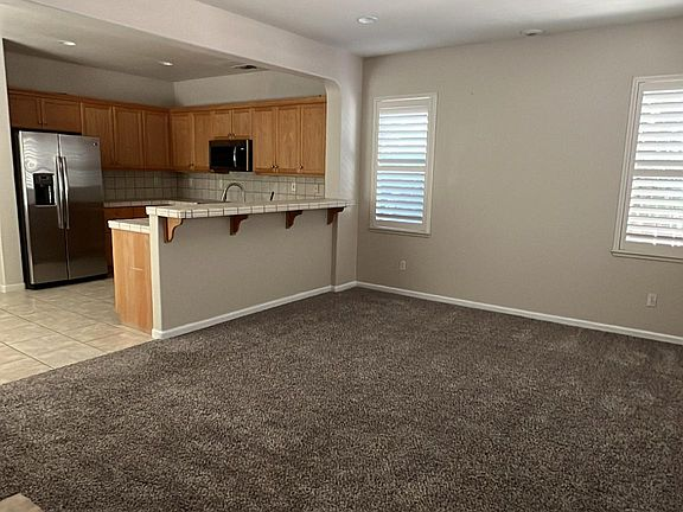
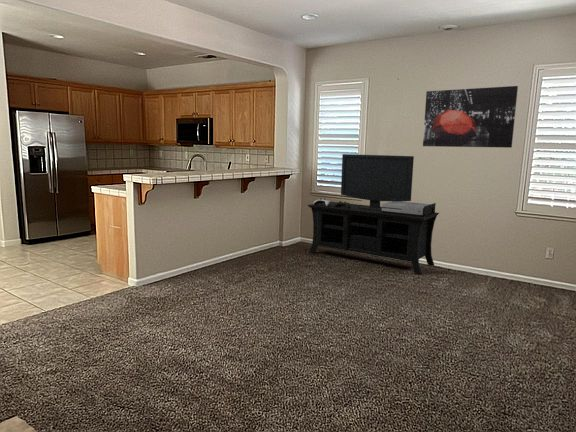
+ media console (370, 208)
+ wall art (467, 118)
